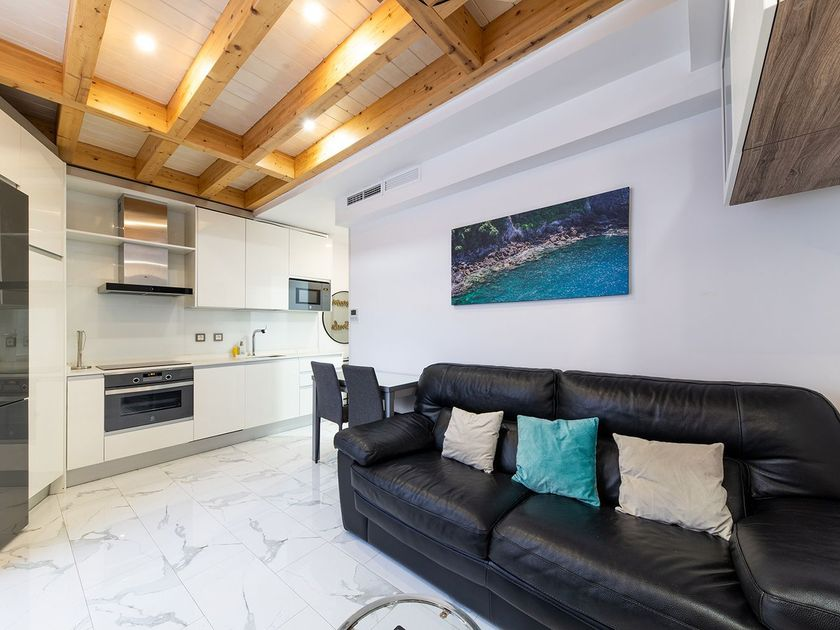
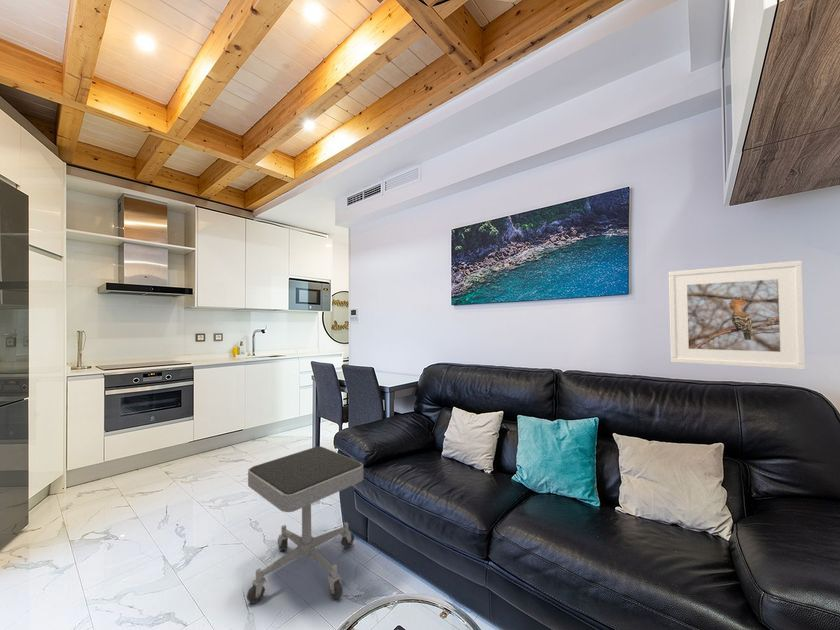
+ stool (306, 517)
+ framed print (730, 316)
